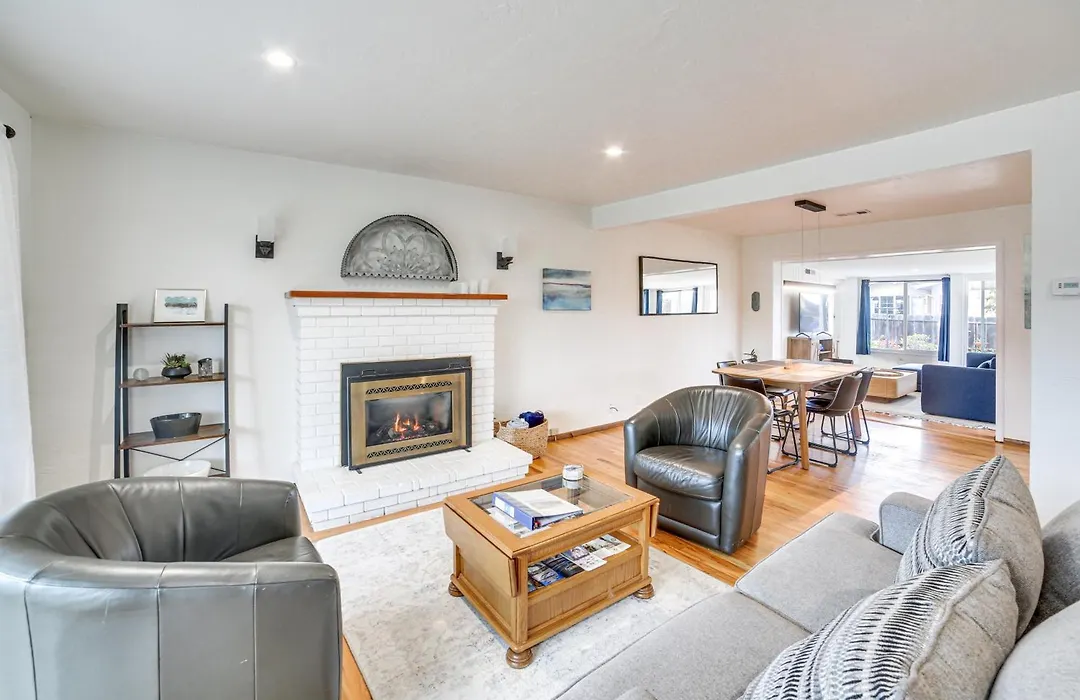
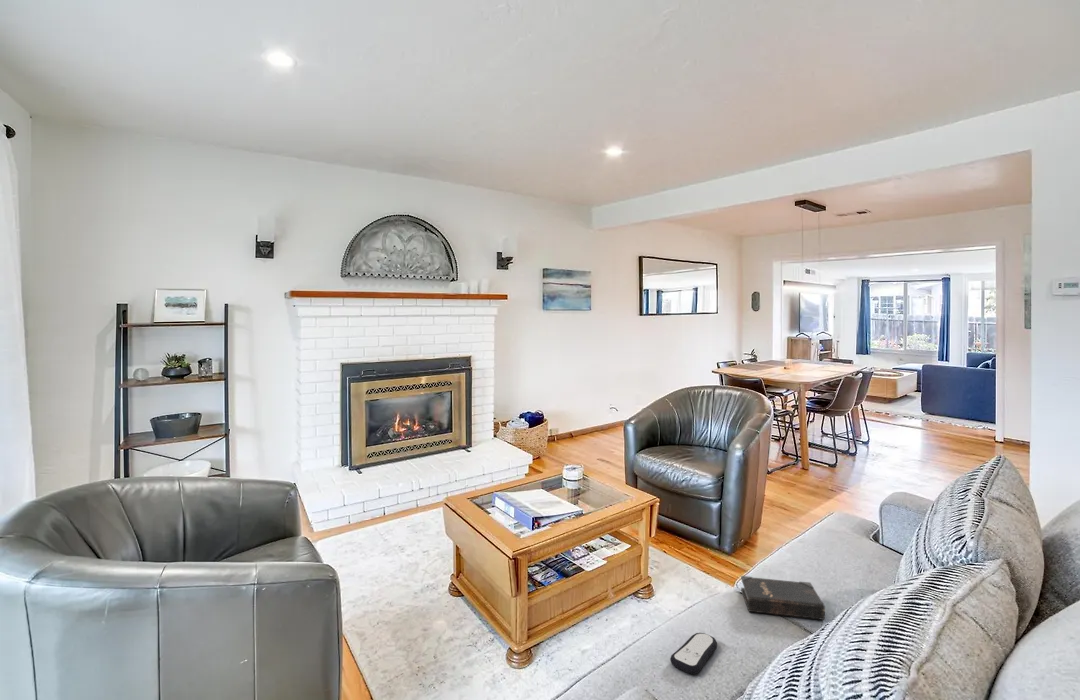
+ hardback book (780, 597)
+ remote control (695, 651)
